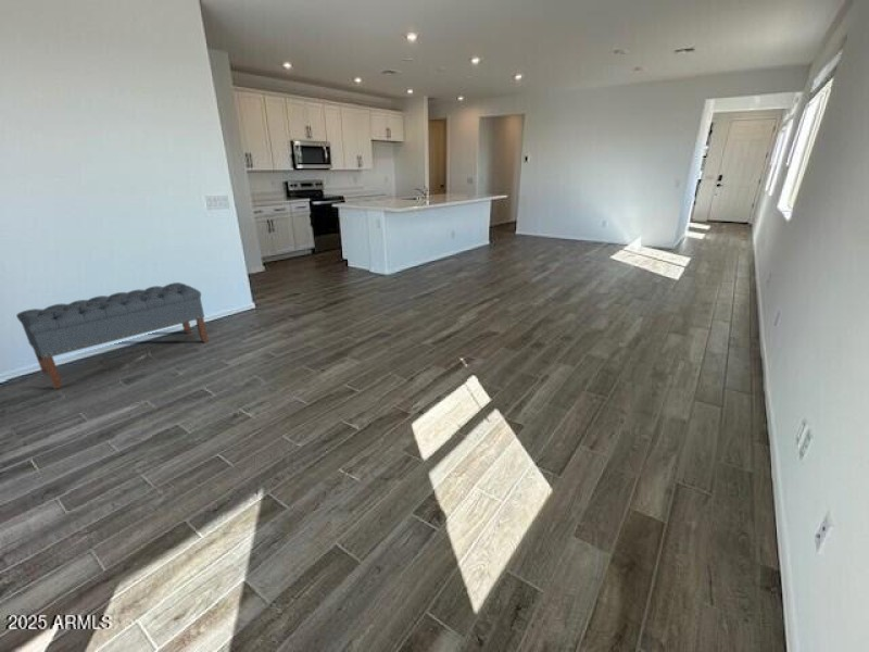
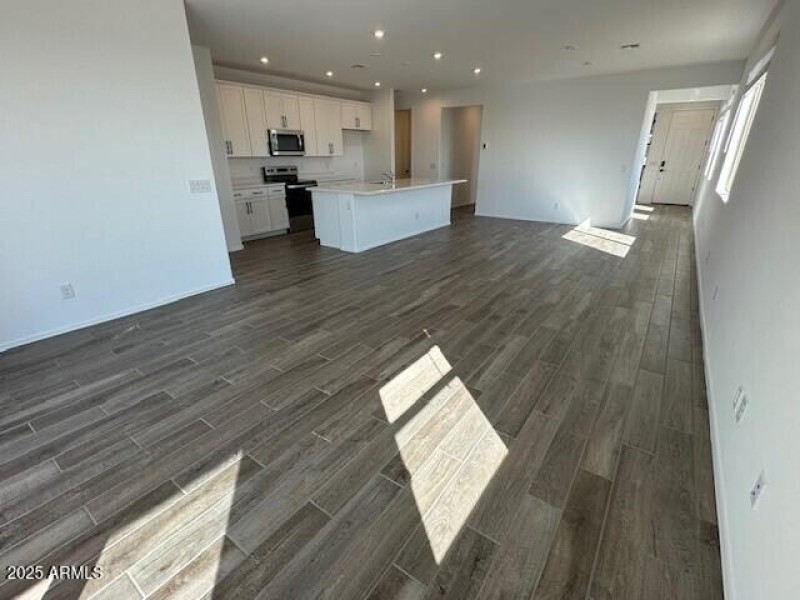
- bench (124, 327)
